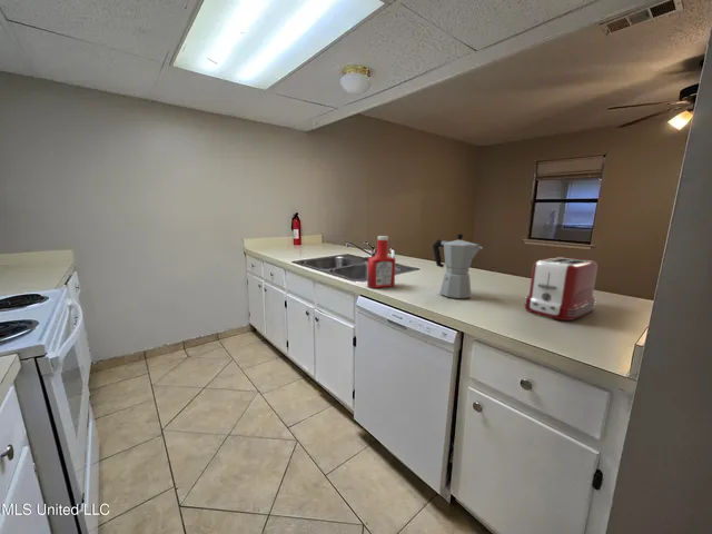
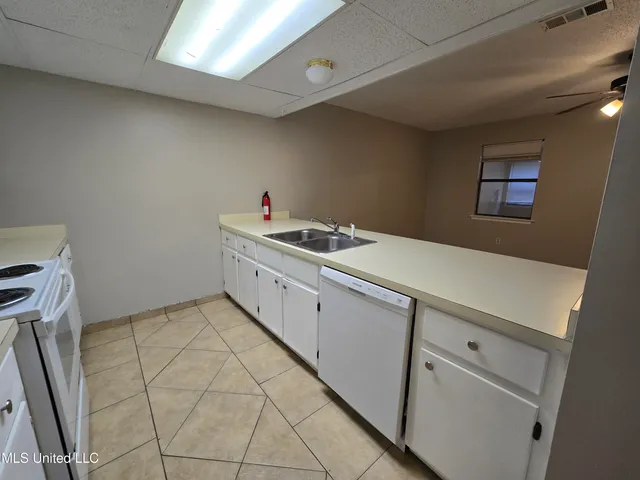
- toaster (562, 285)
- moka pot (454, 264)
- soap bottle (382, 260)
